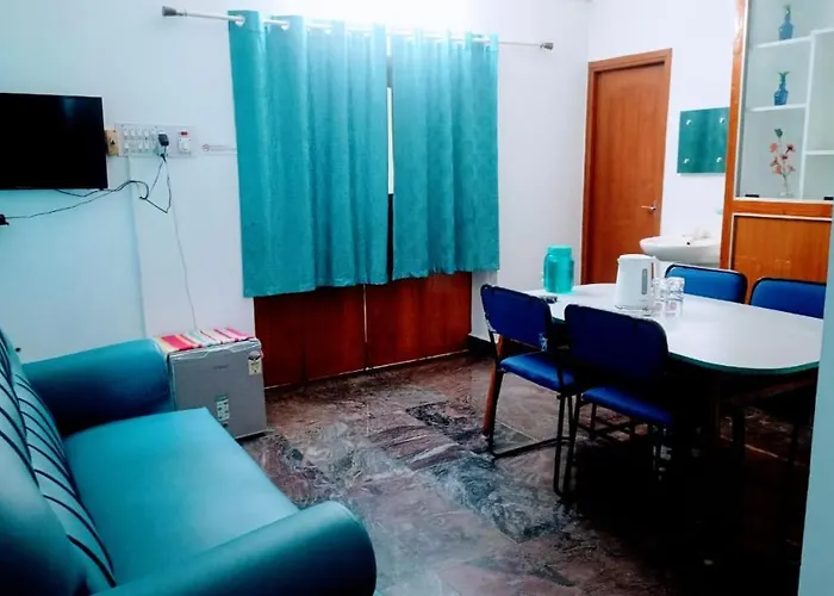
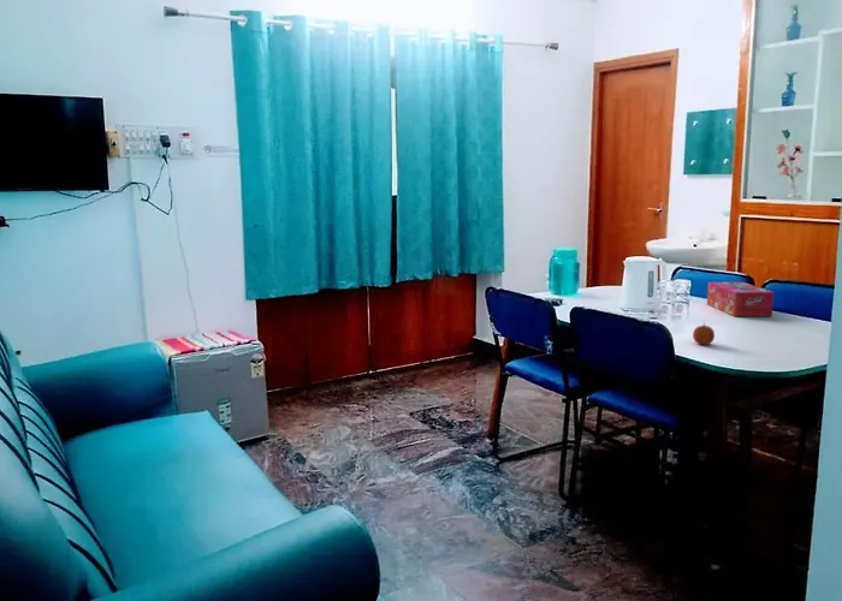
+ fruit (704, 333)
+ tissue box (739, 298)
